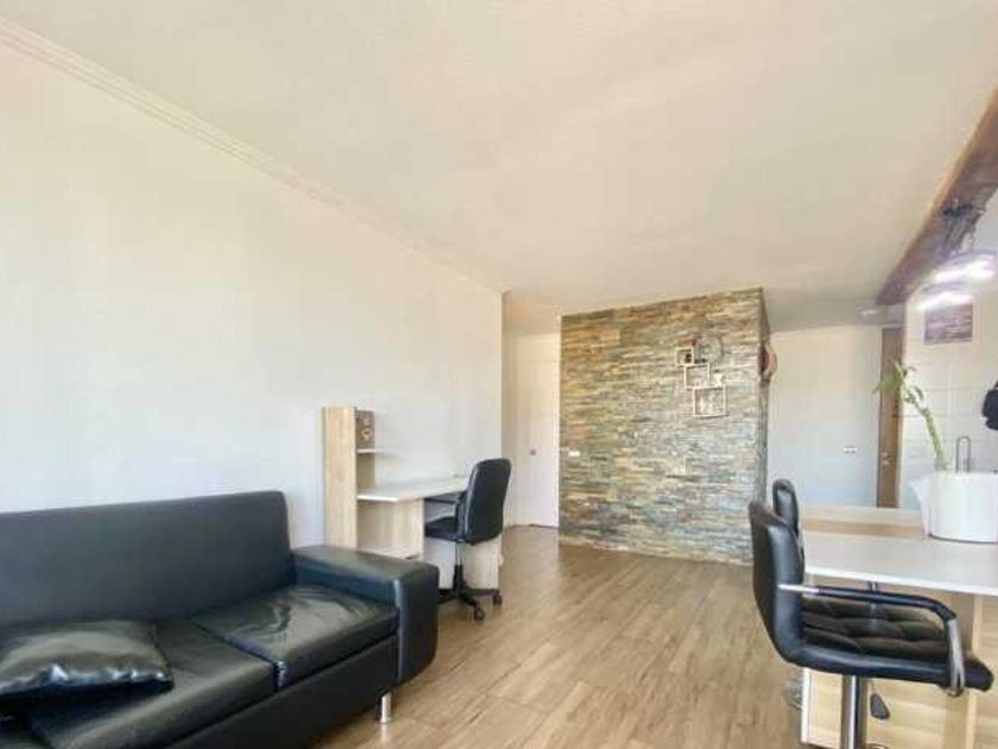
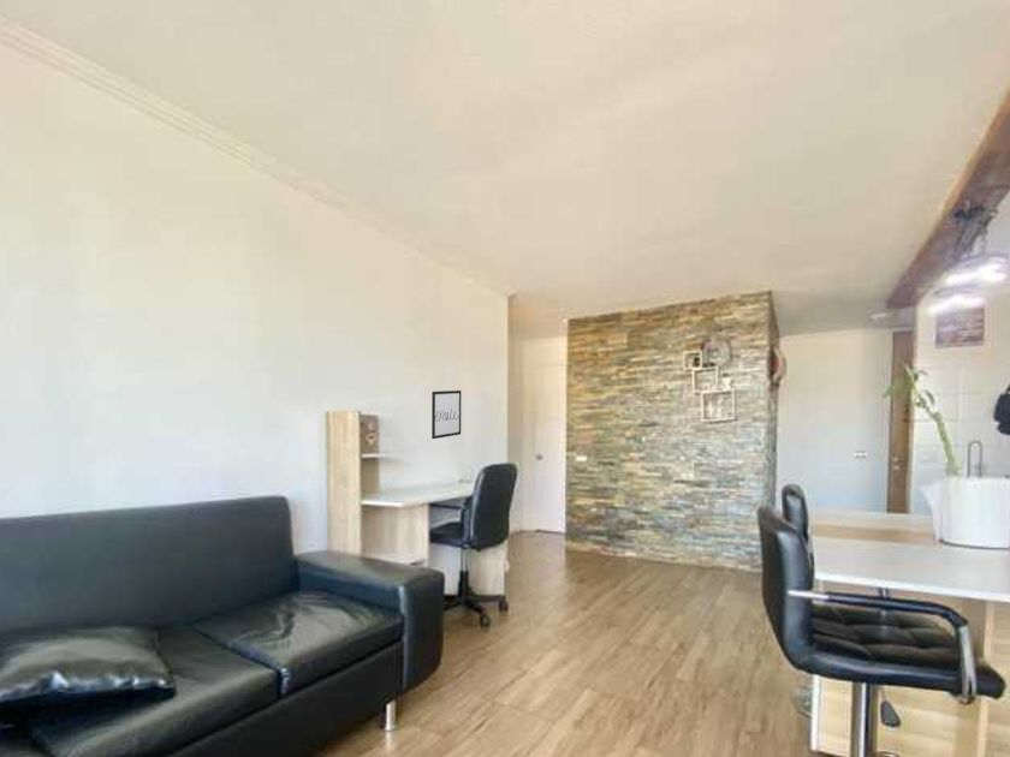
+ wall art (446, 413)
